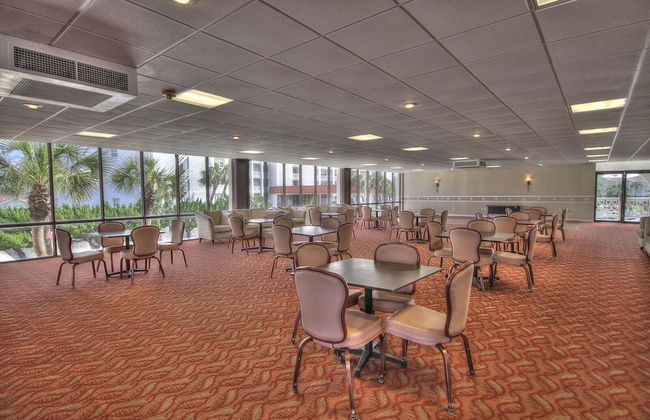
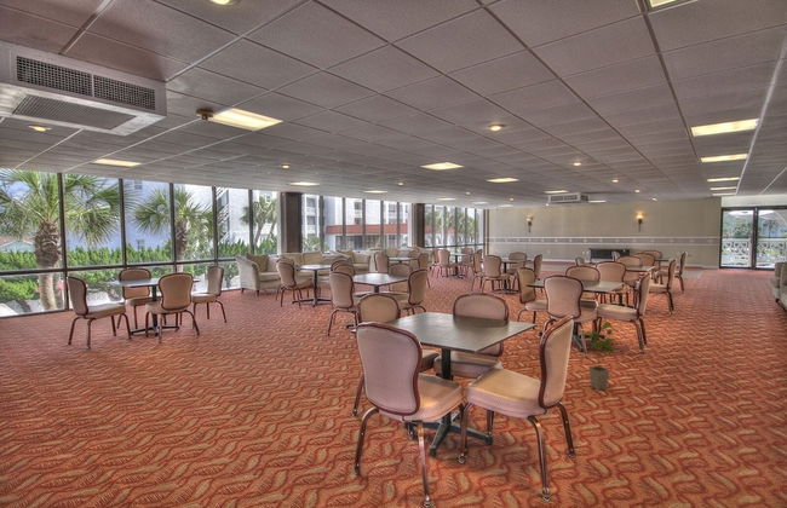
+ house plant (603, 354)
